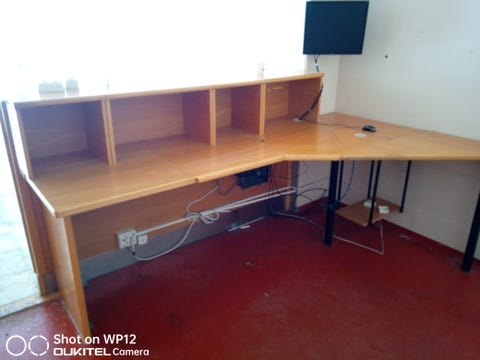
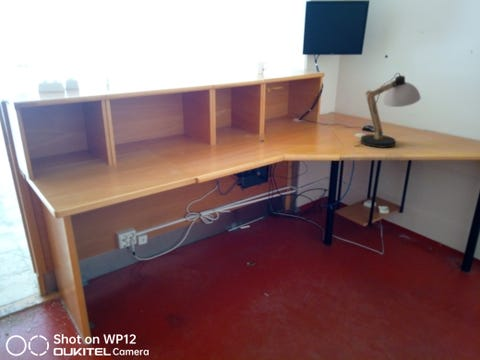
+ desk lamp (386, 105)
